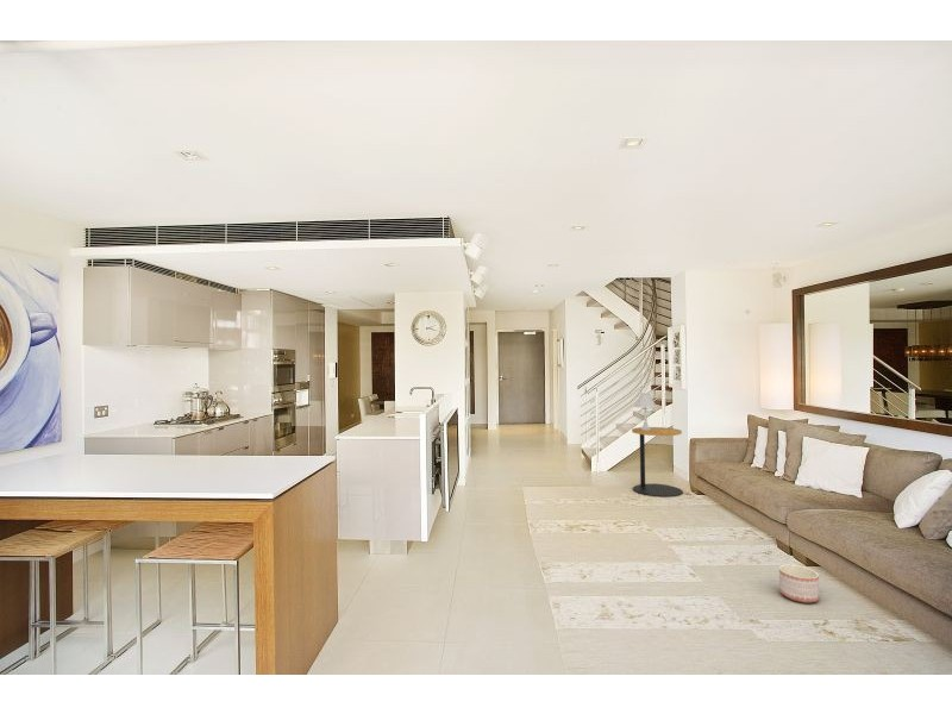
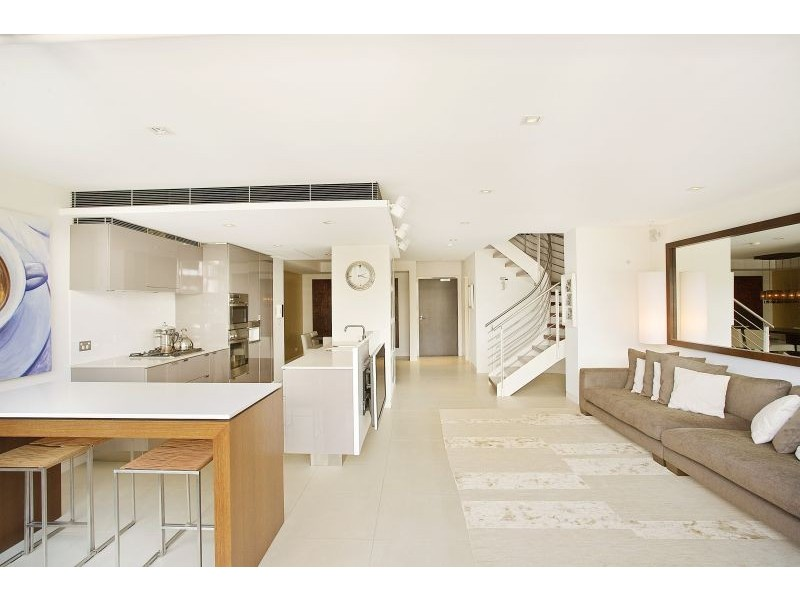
- side table (644, 459)
- table lamp (645, 411)
- planter (798, 583)
